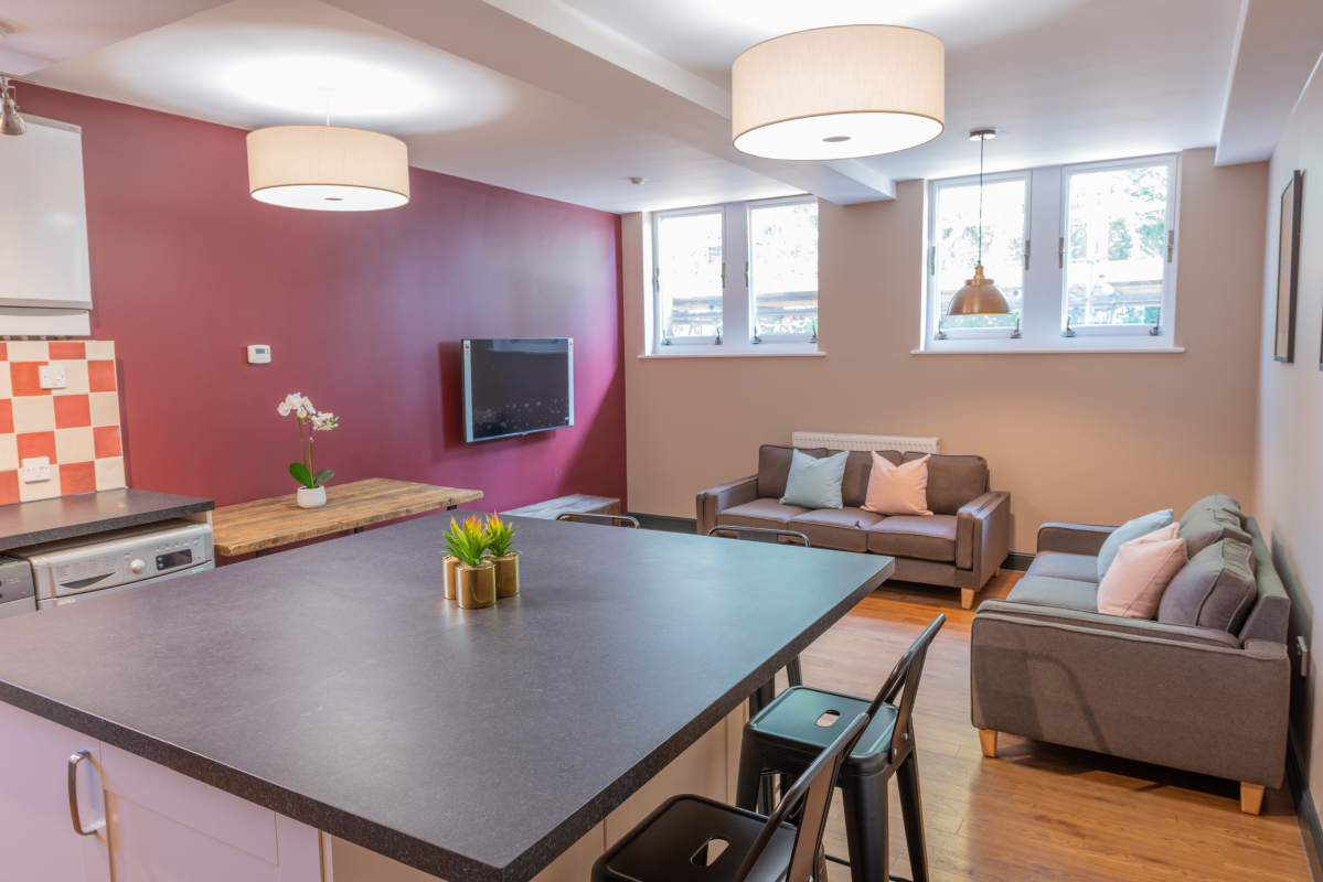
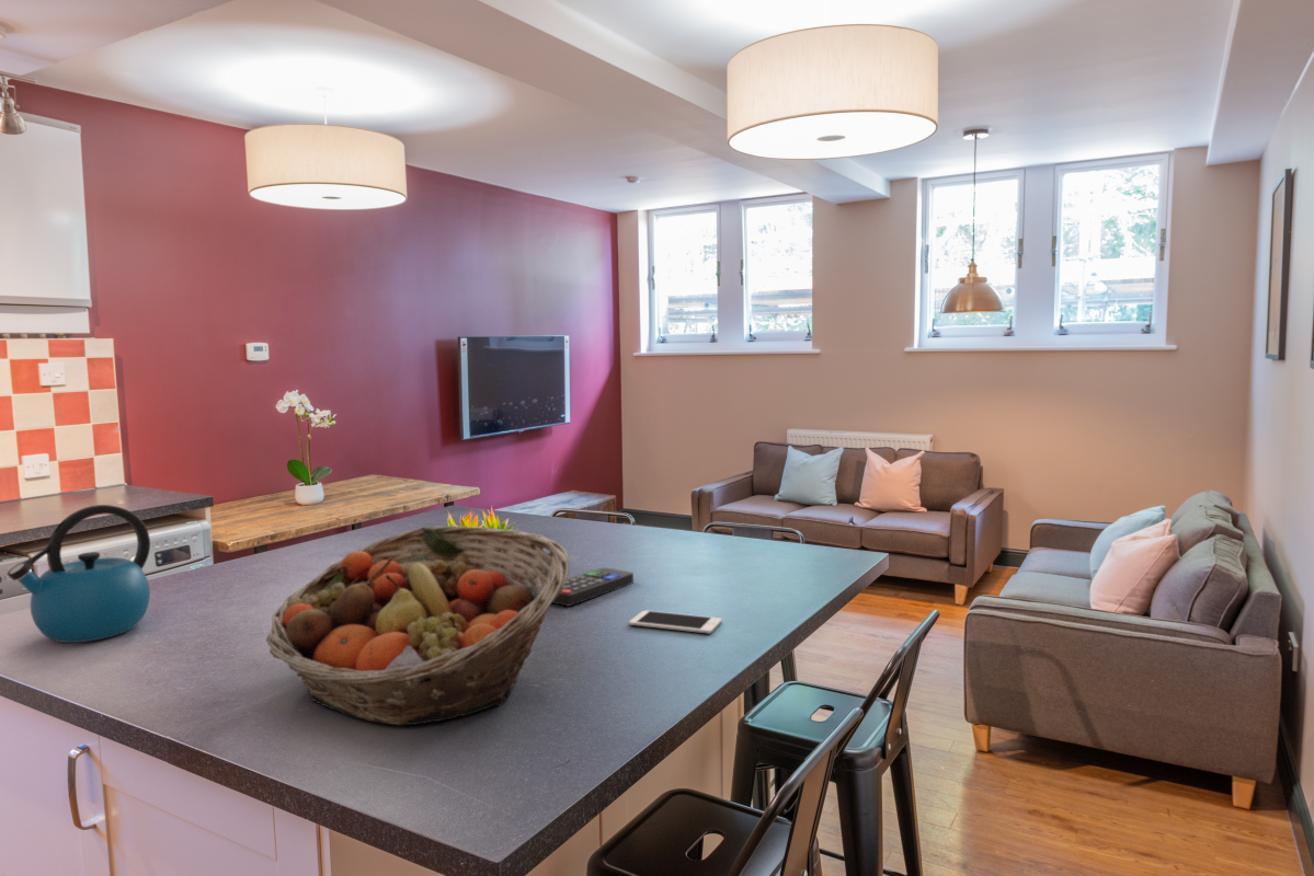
+ fruit basket (422, 613)
+ cell phone (675, 621)
+ remote control (587, 585)
+ kettle (83, 570)
